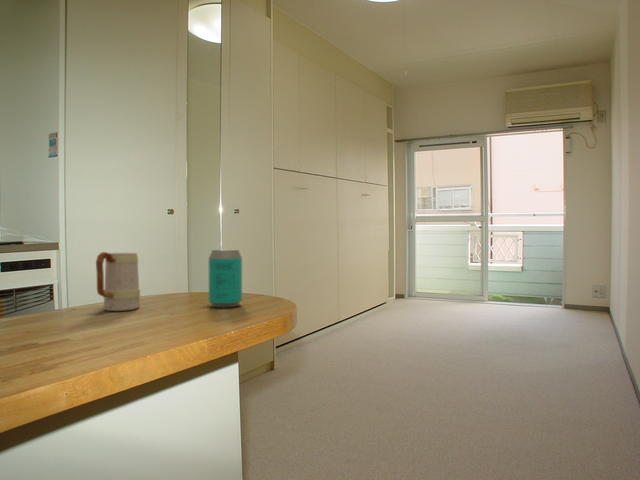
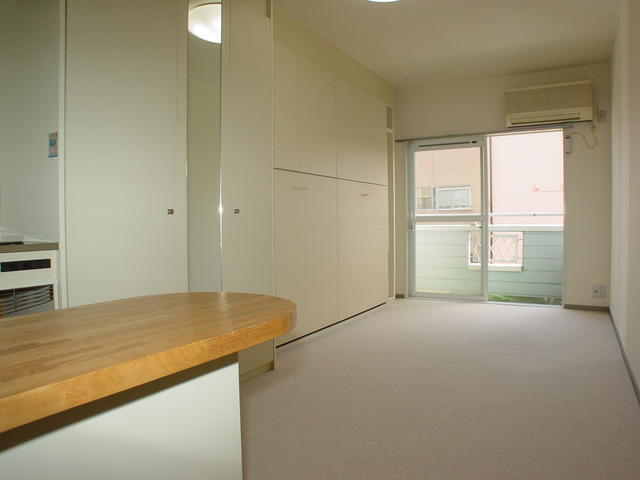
- beverage can (225, 277)
- mug (116, 280)
